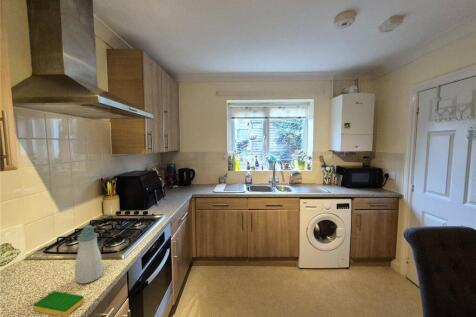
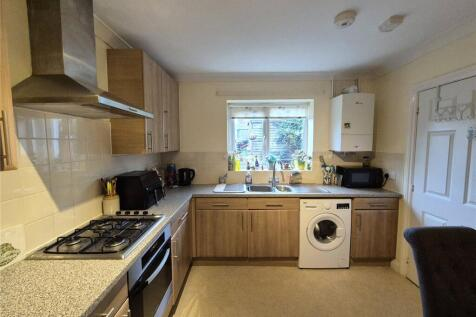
- soap bottle (88, 252)
- dish sponge (59, 303)
